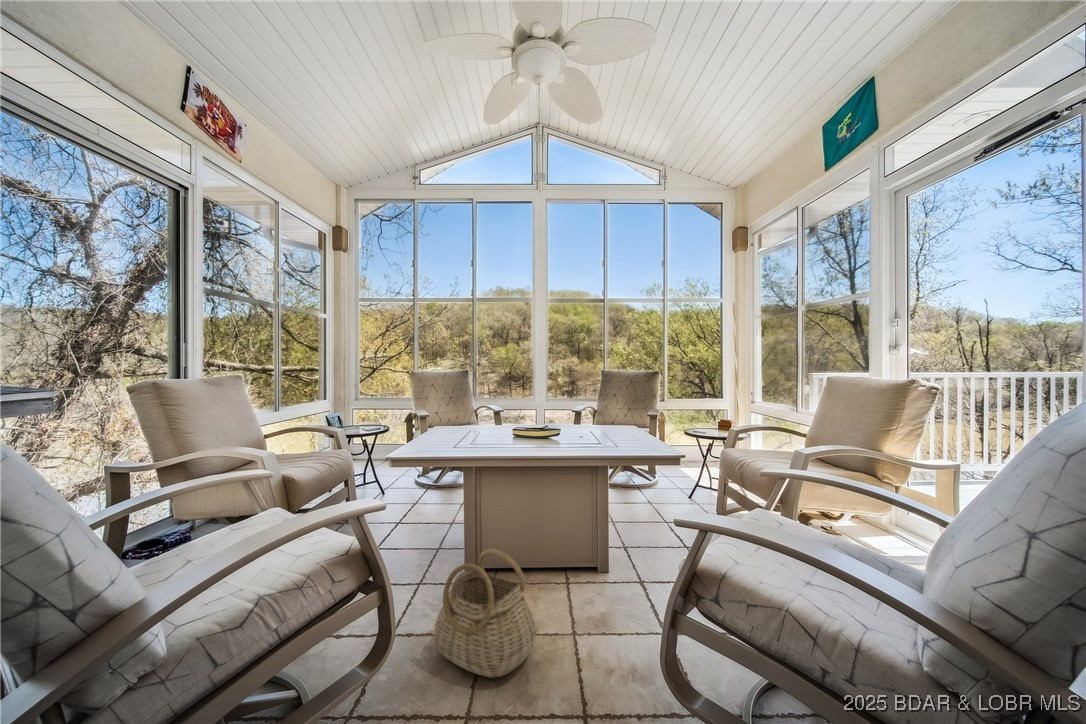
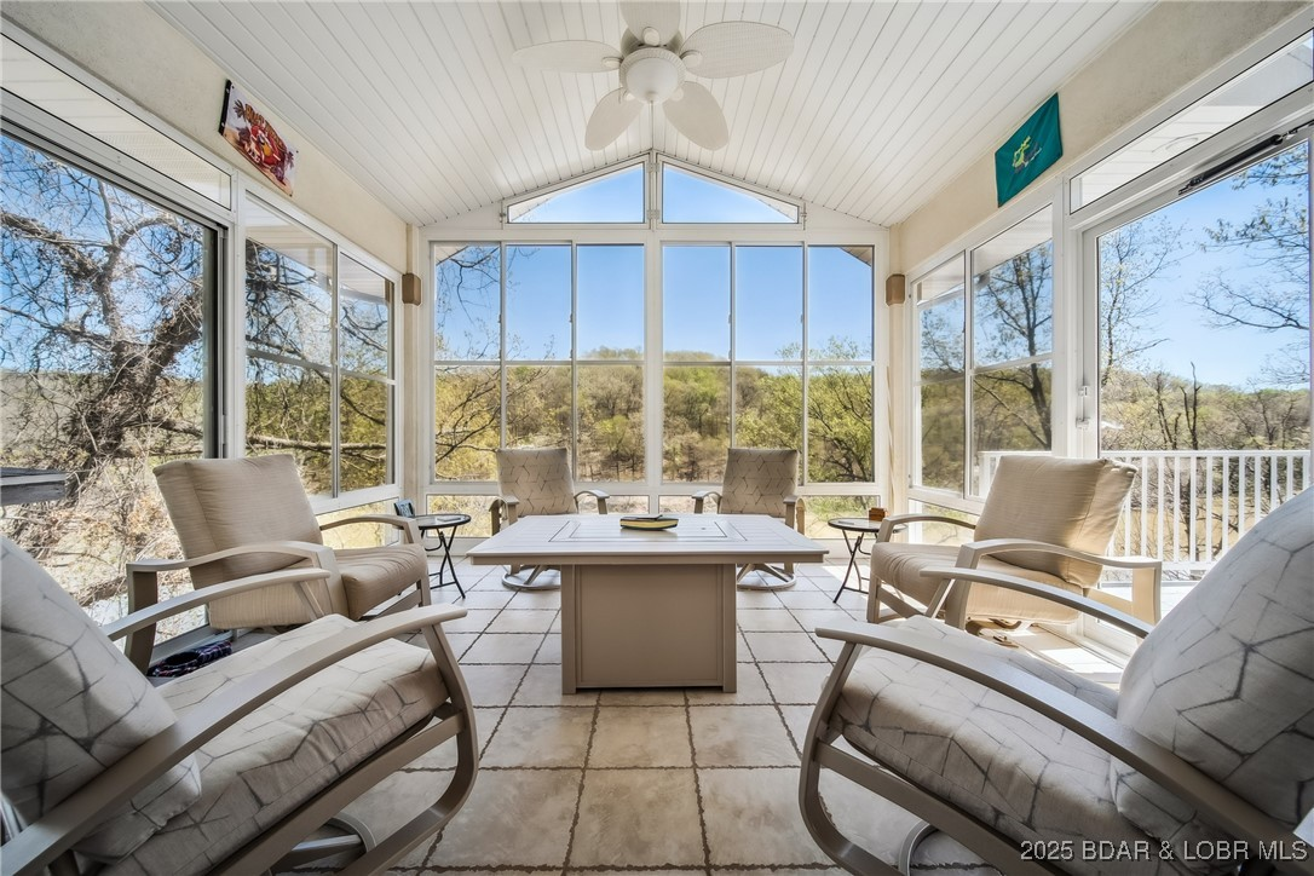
- basket (485, 605)
